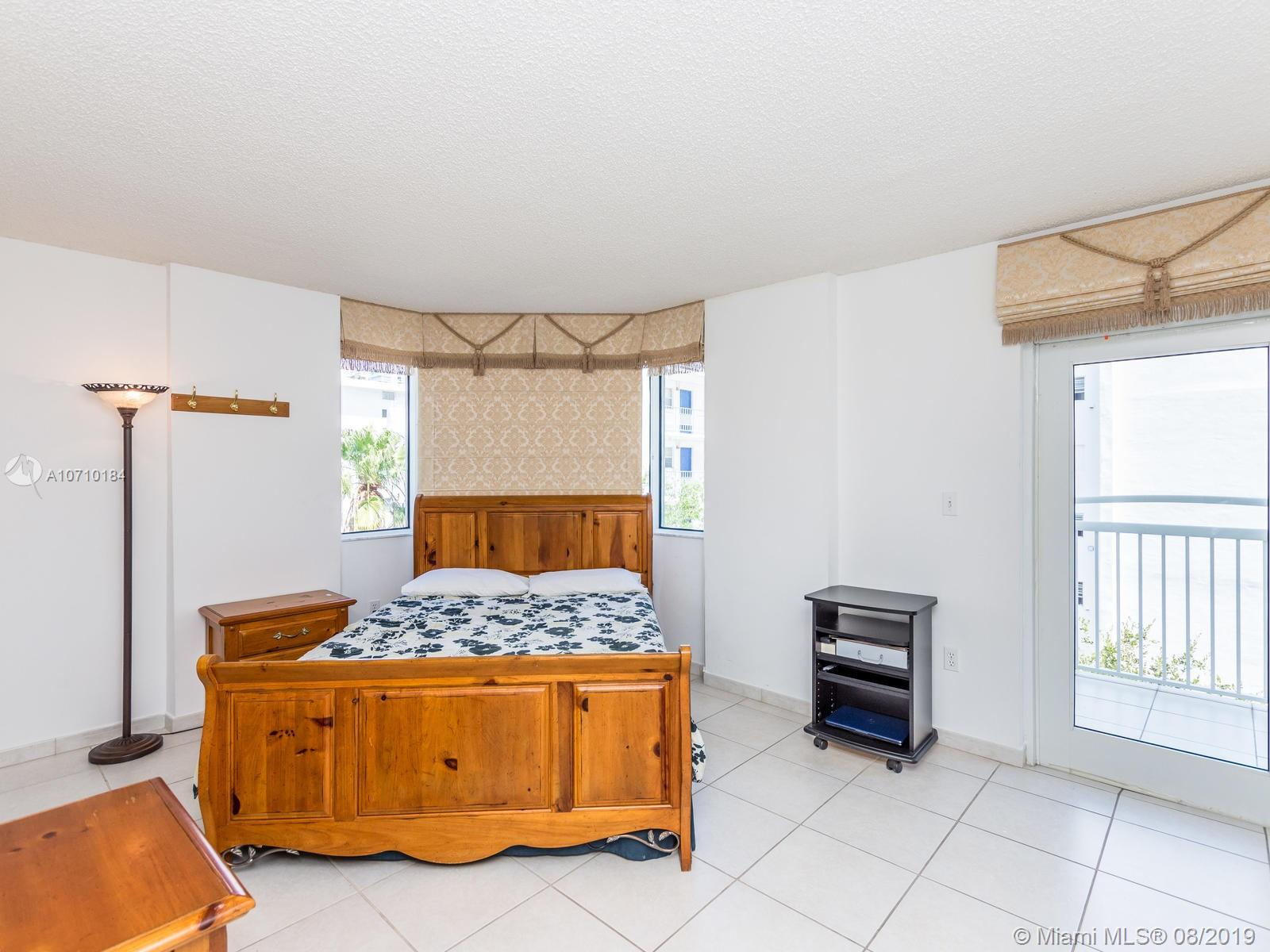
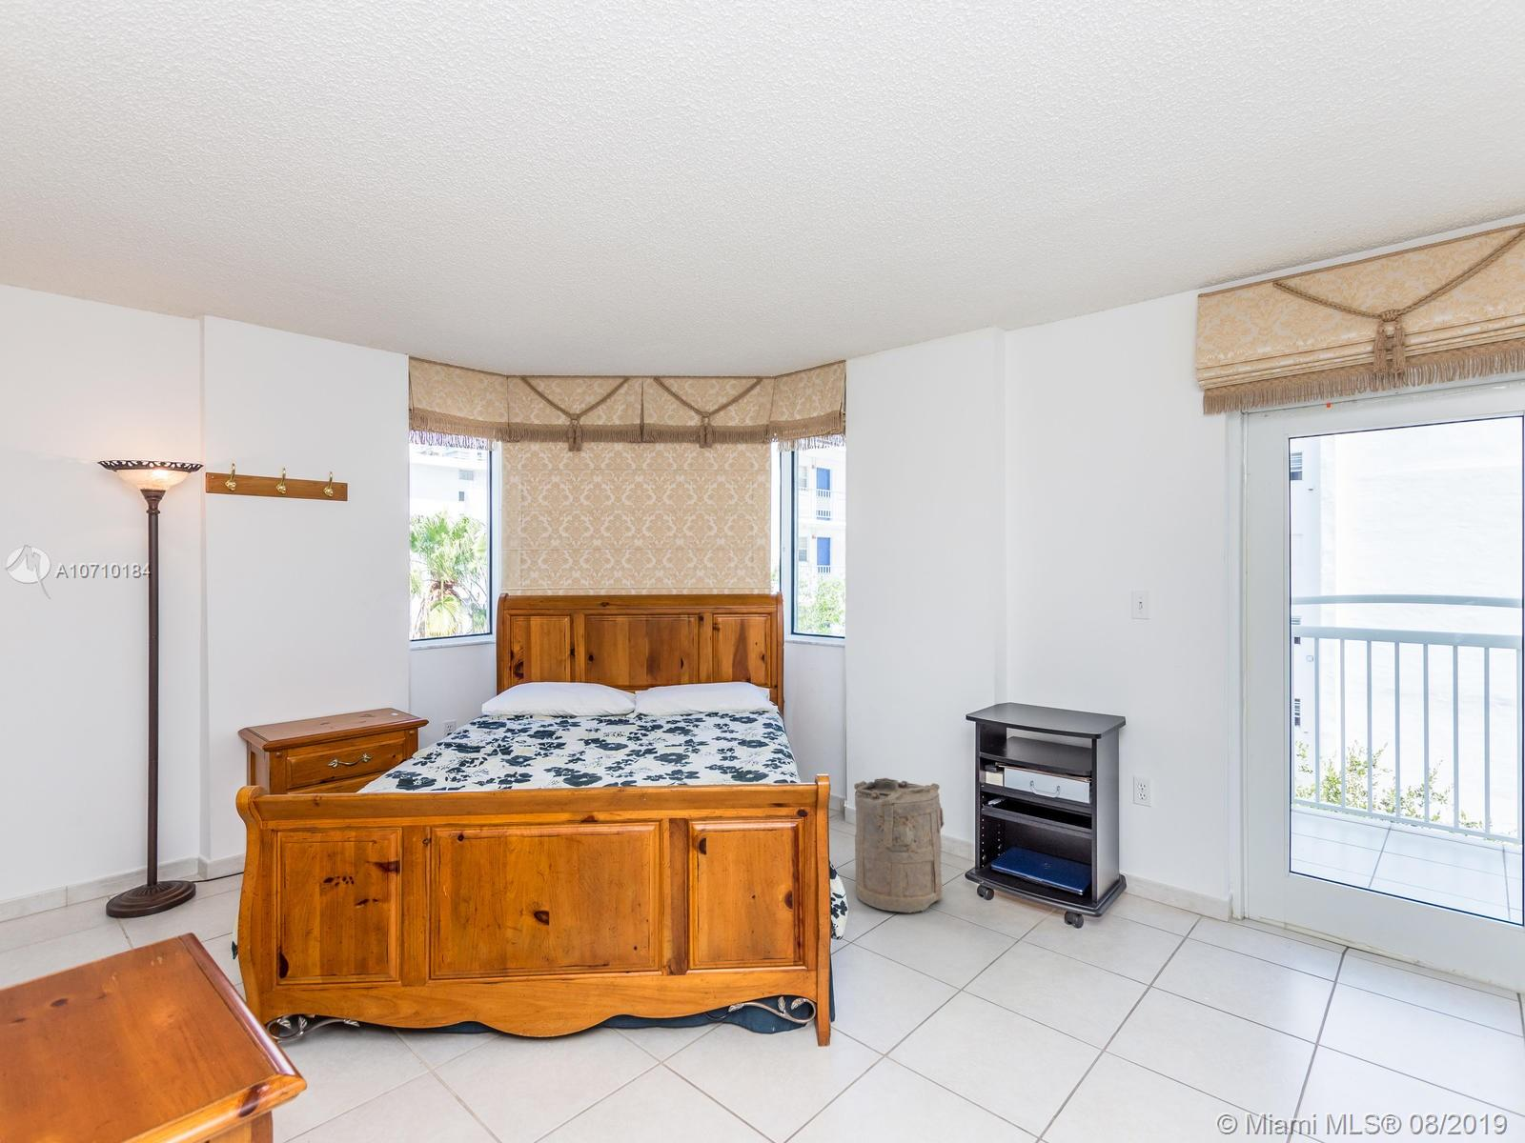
+ laundry hamper (902, 837)
